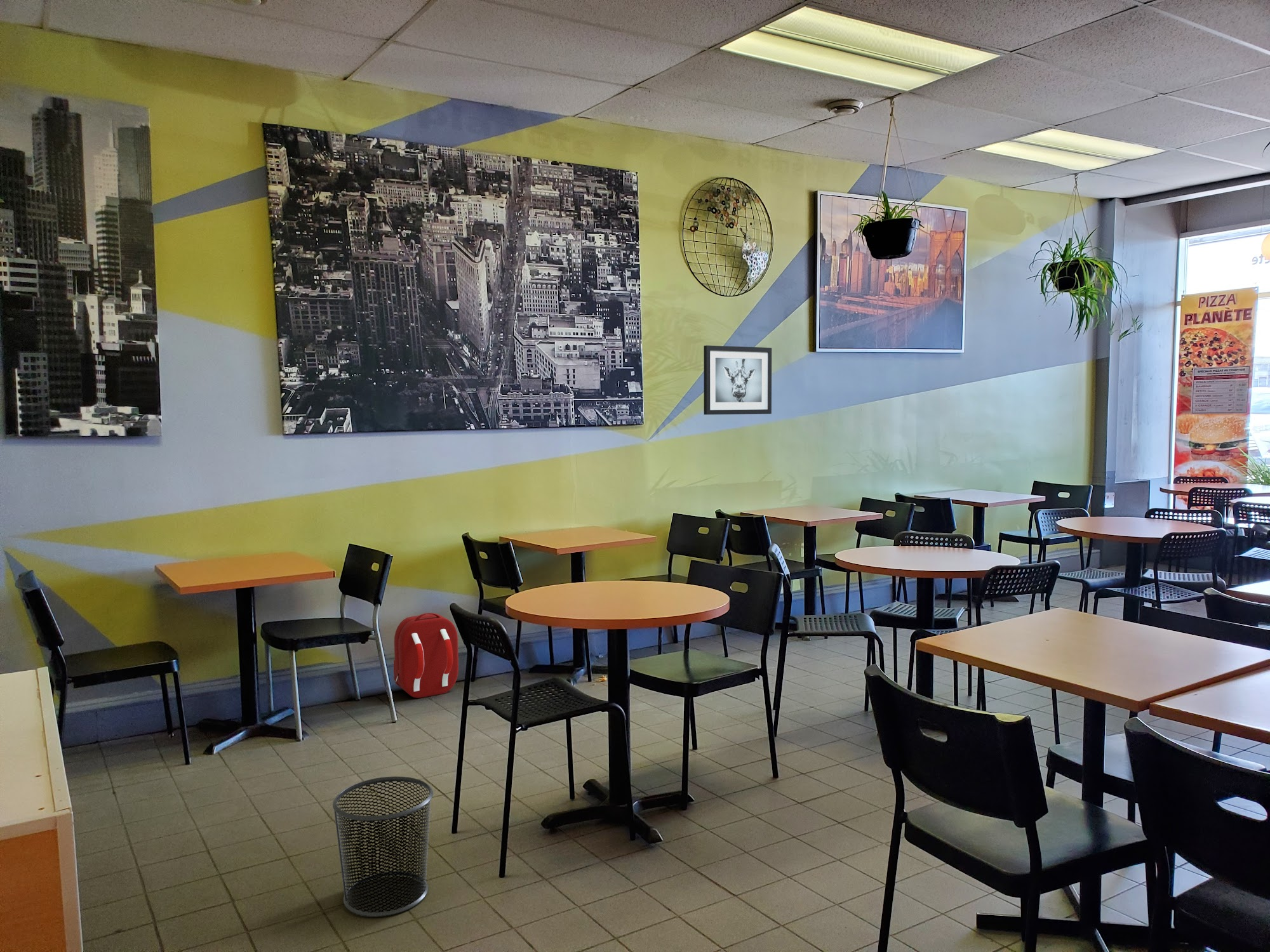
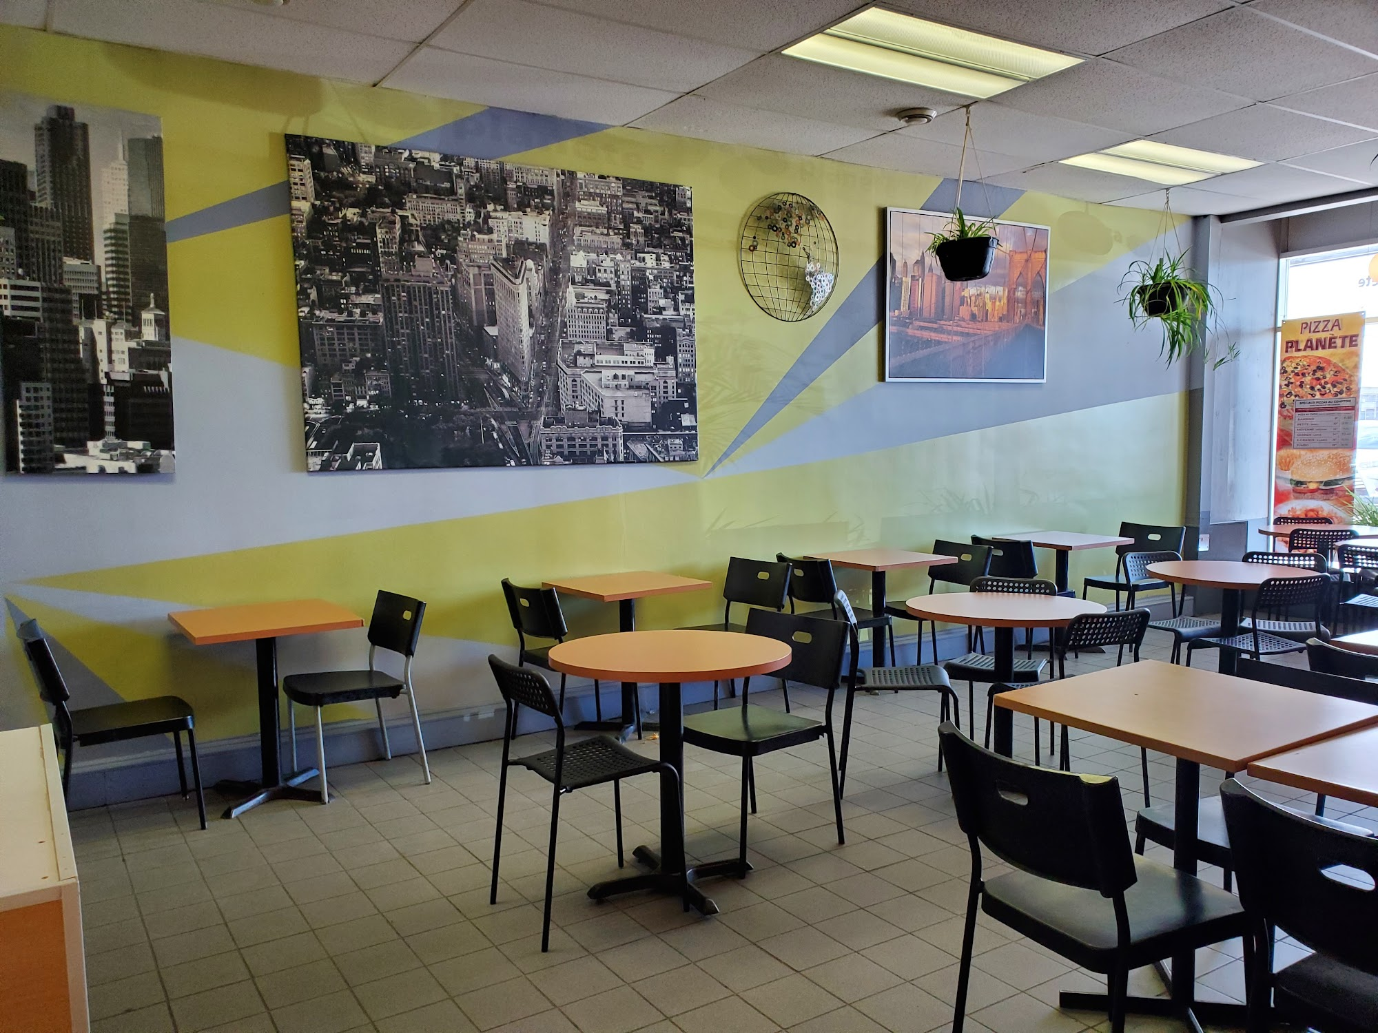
- waste bin (385, 845)
- backpack (425, 652)
- wall art (738, 380)
